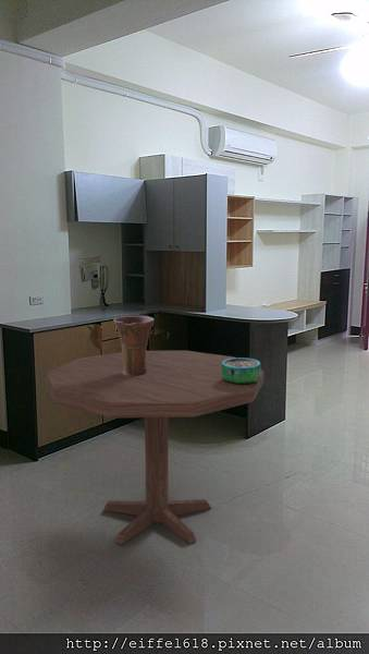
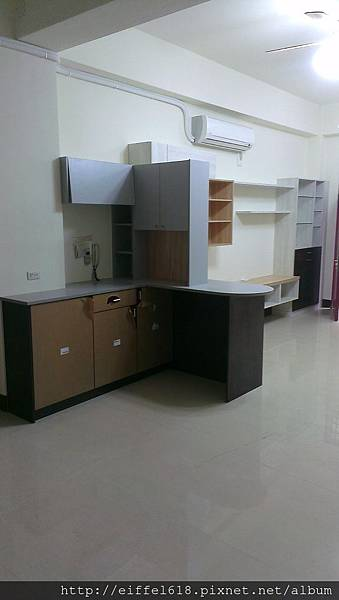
- dining table (156, 446)
- decorative bowl (241, 371)
- vase (134, 346)
